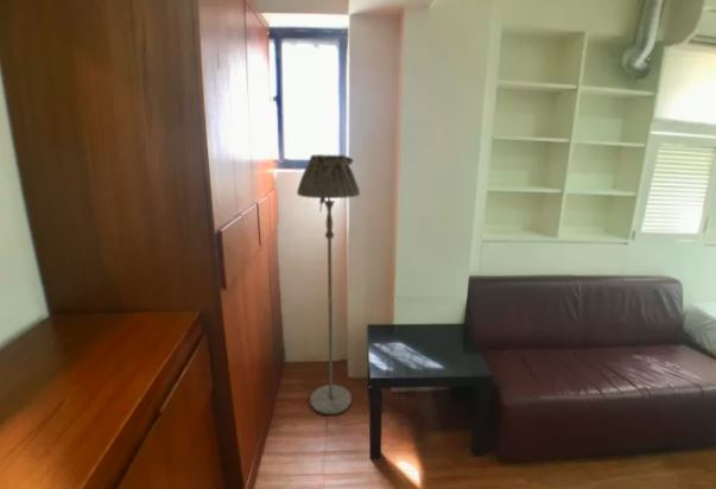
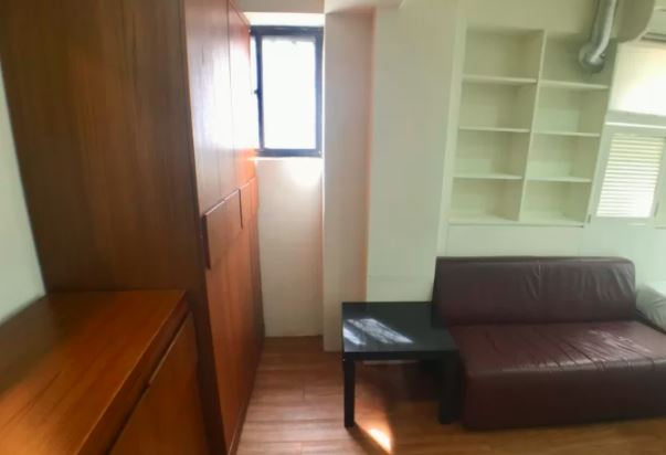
- floor lamp (329, 288)
